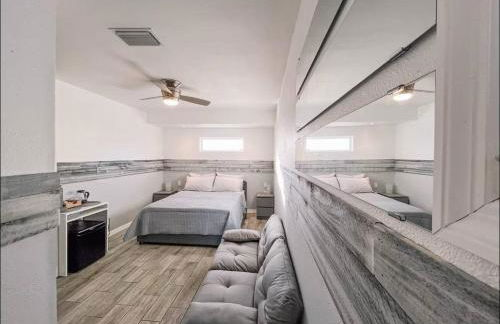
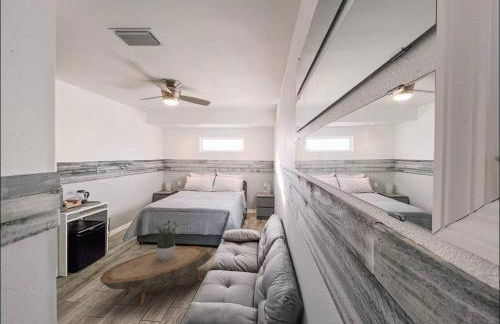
+ potted plant (166, 239)
+ coffee table (162, 273)
